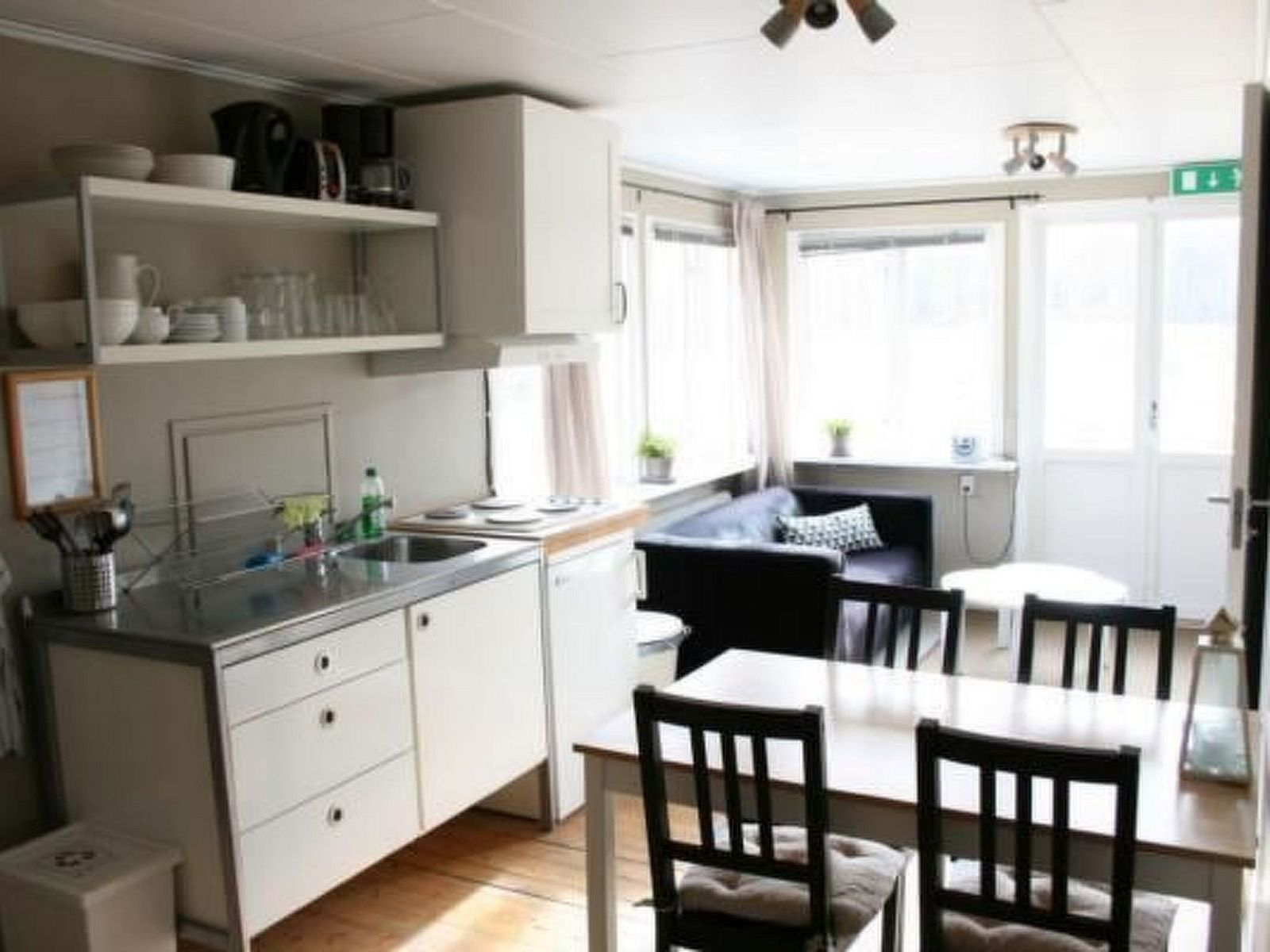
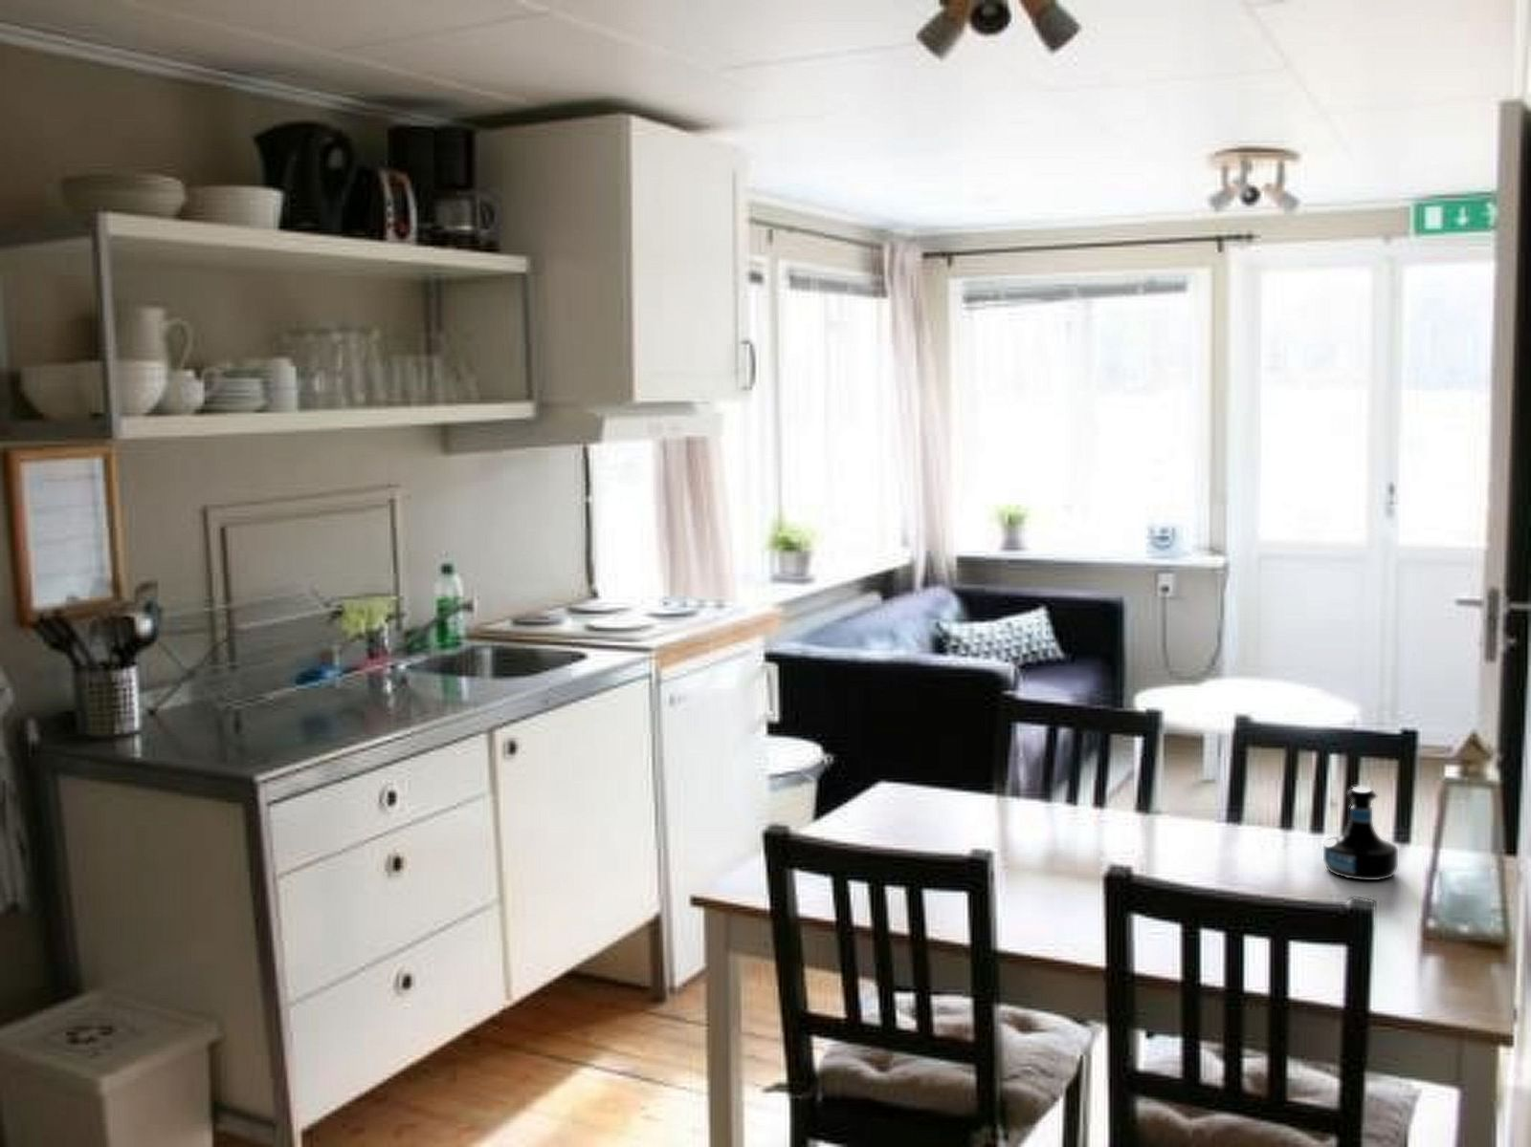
+ tequila bottle (1361, 829)
